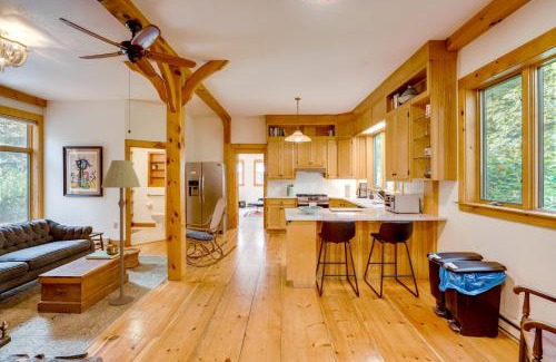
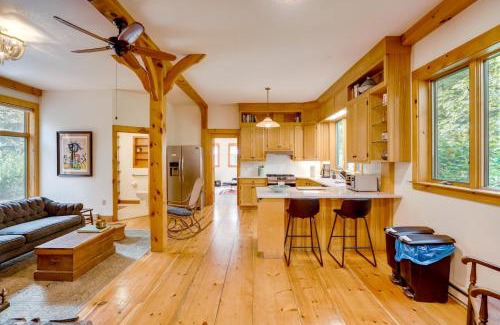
- floor lamp (121, 231)
